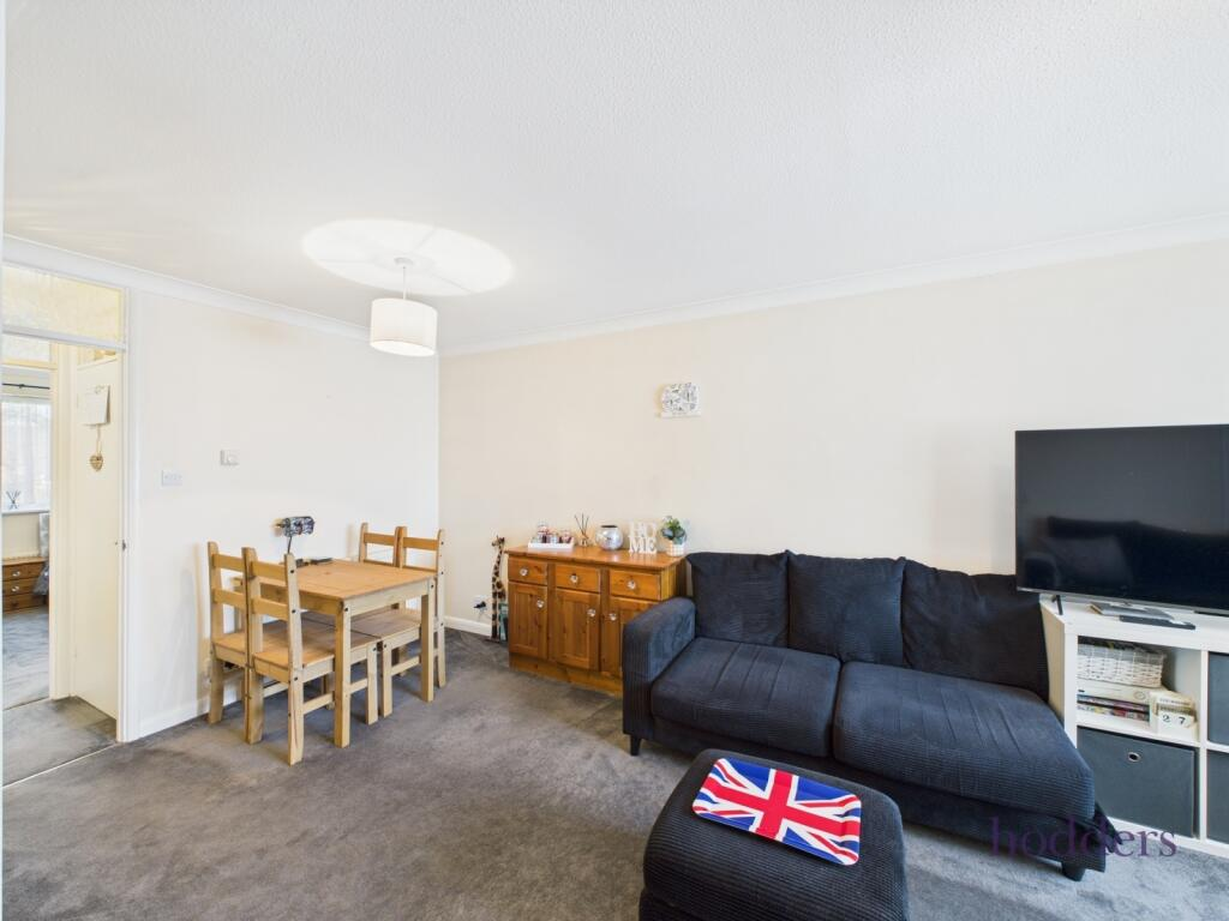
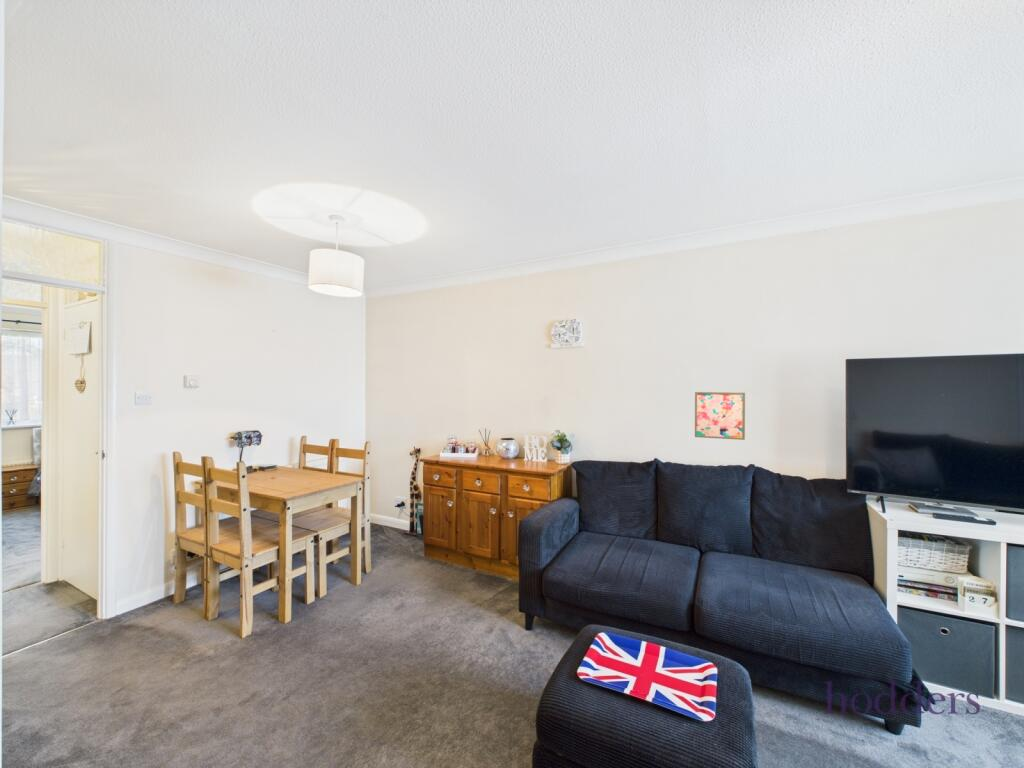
+ wall art (719, 415)
